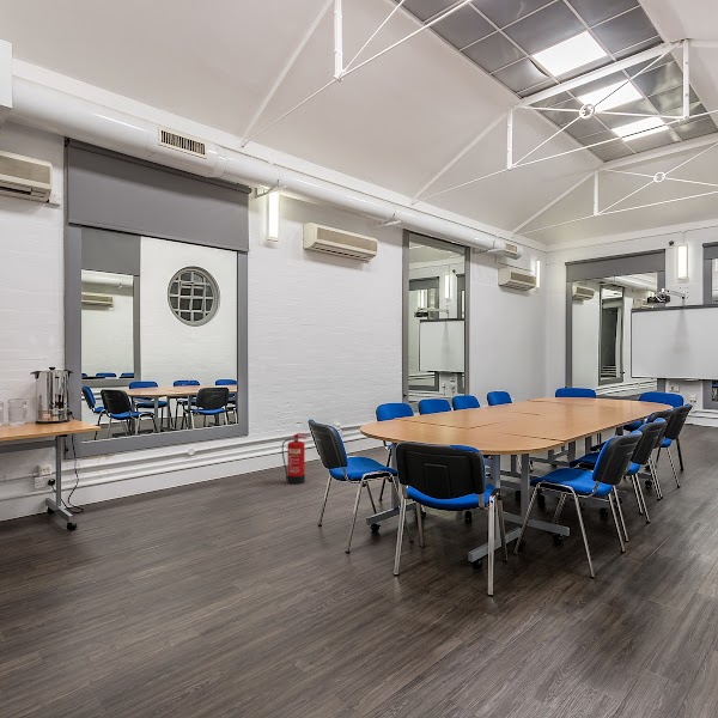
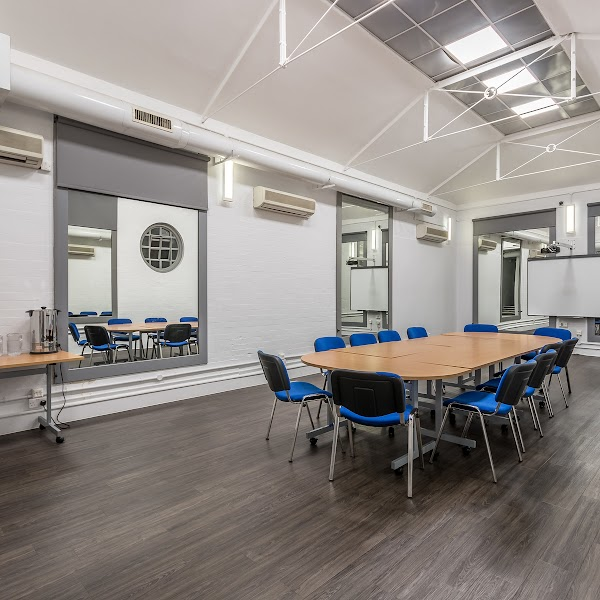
- fire extinguisher (294, 457)
